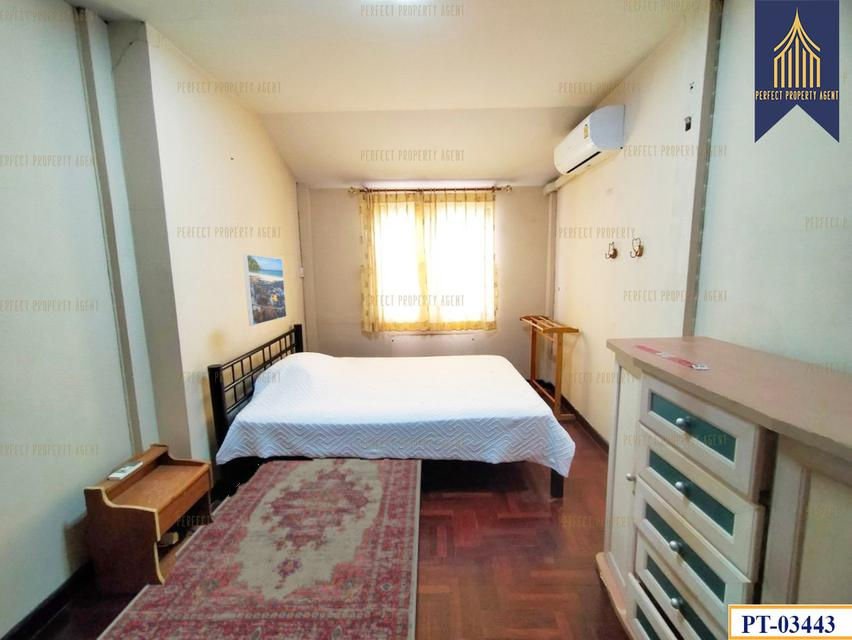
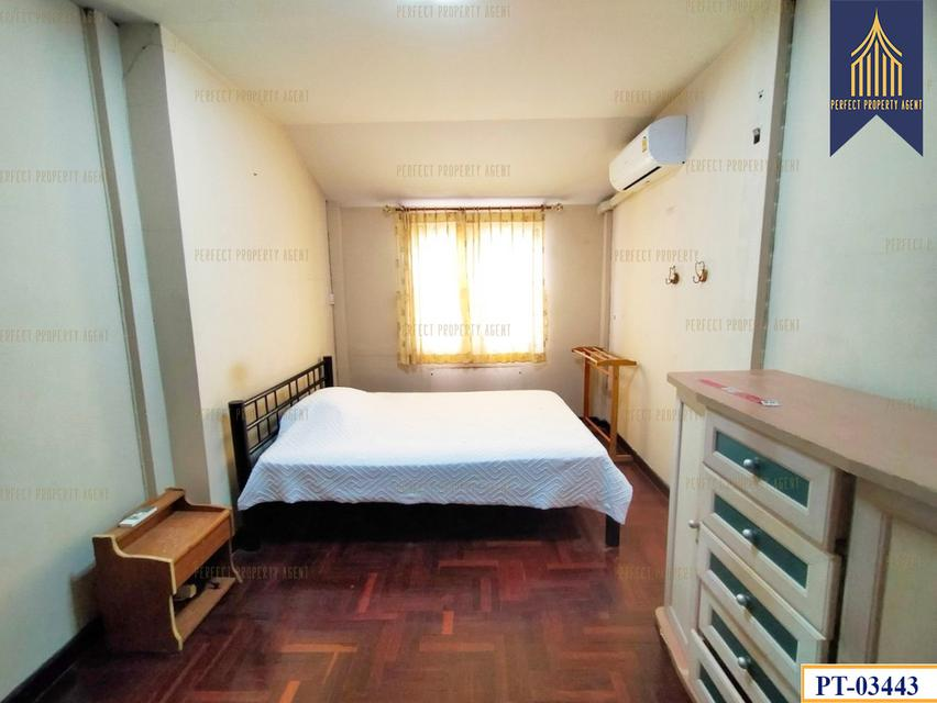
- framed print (267, 289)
- rug (320, 502)
